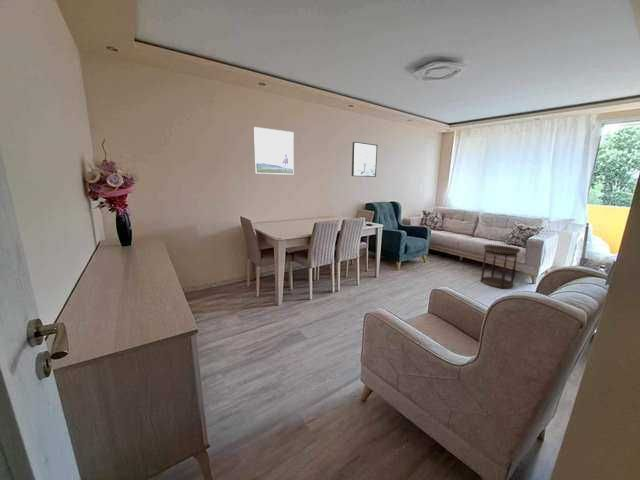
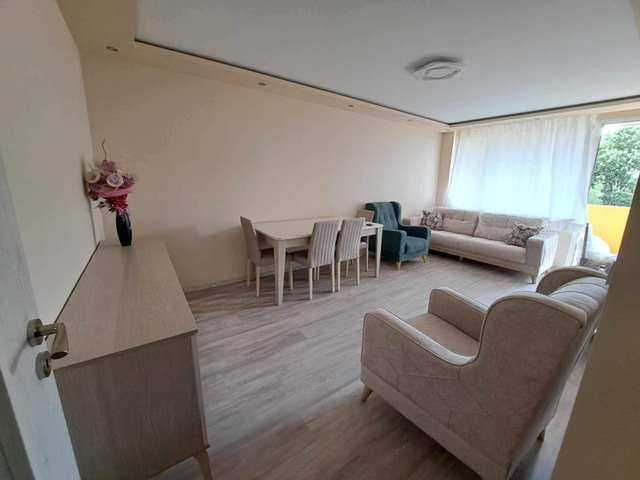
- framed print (274, 152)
- wall art (364, 160)
- side table (494, 265)
